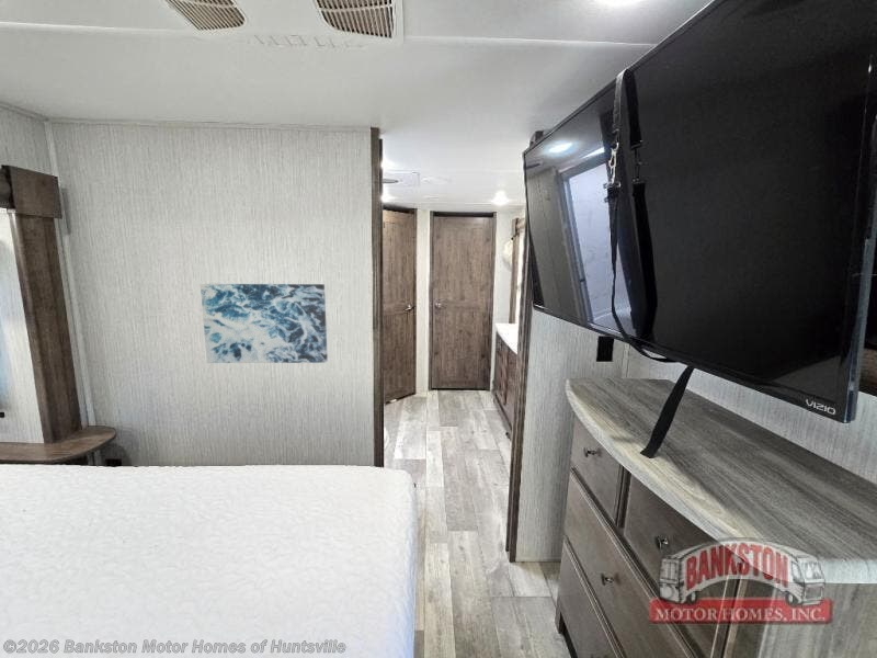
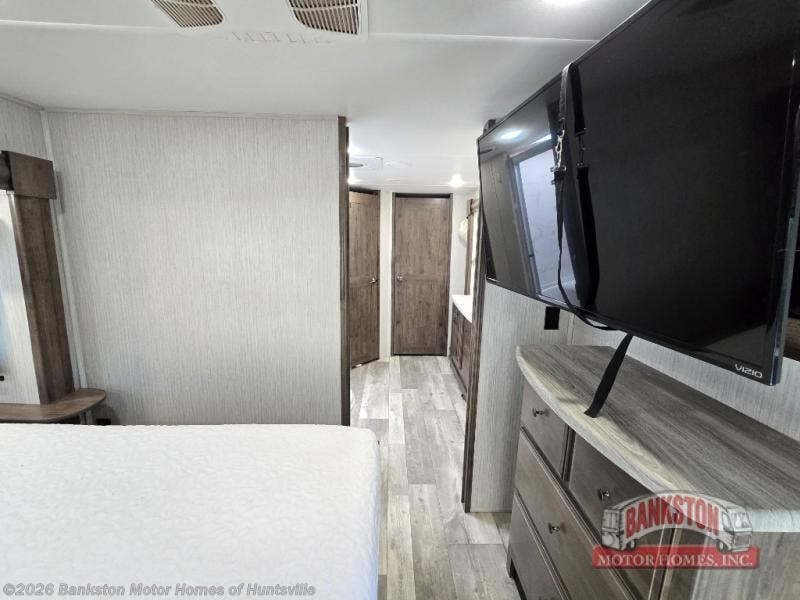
- wall art (265, 324)
